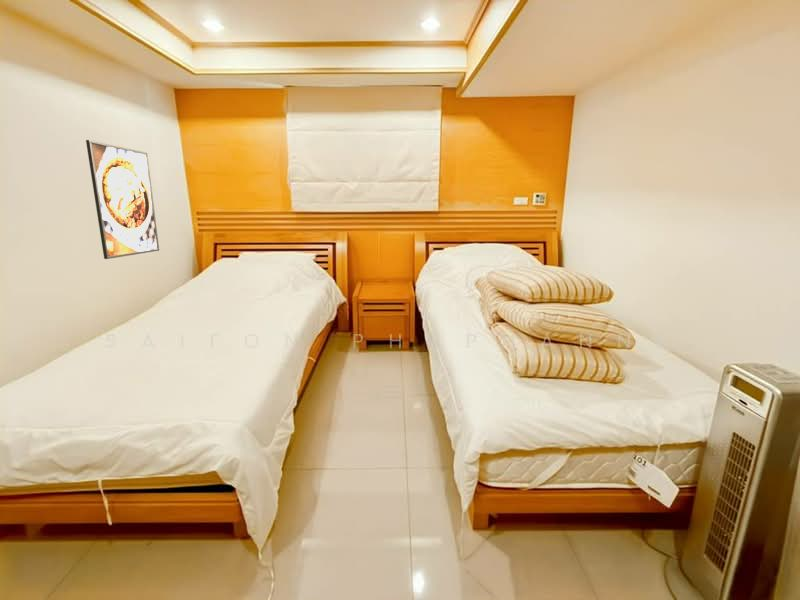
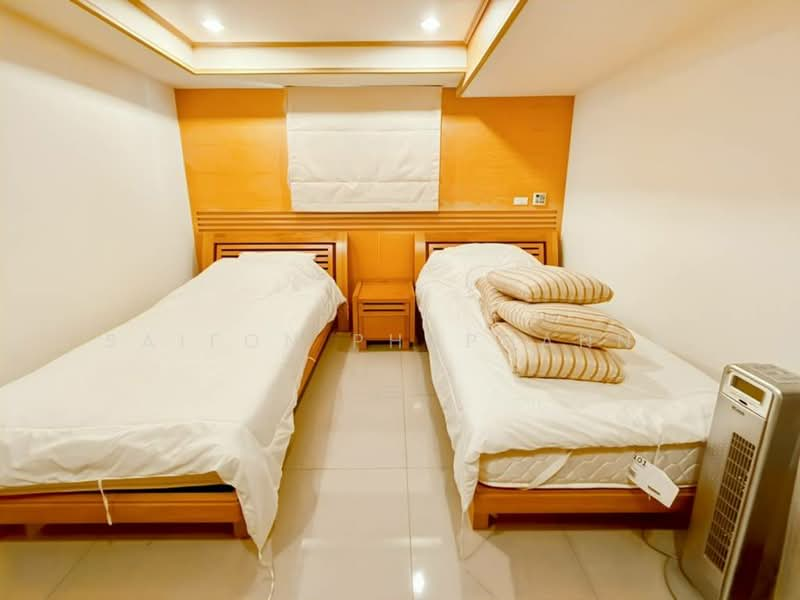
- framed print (127, 202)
